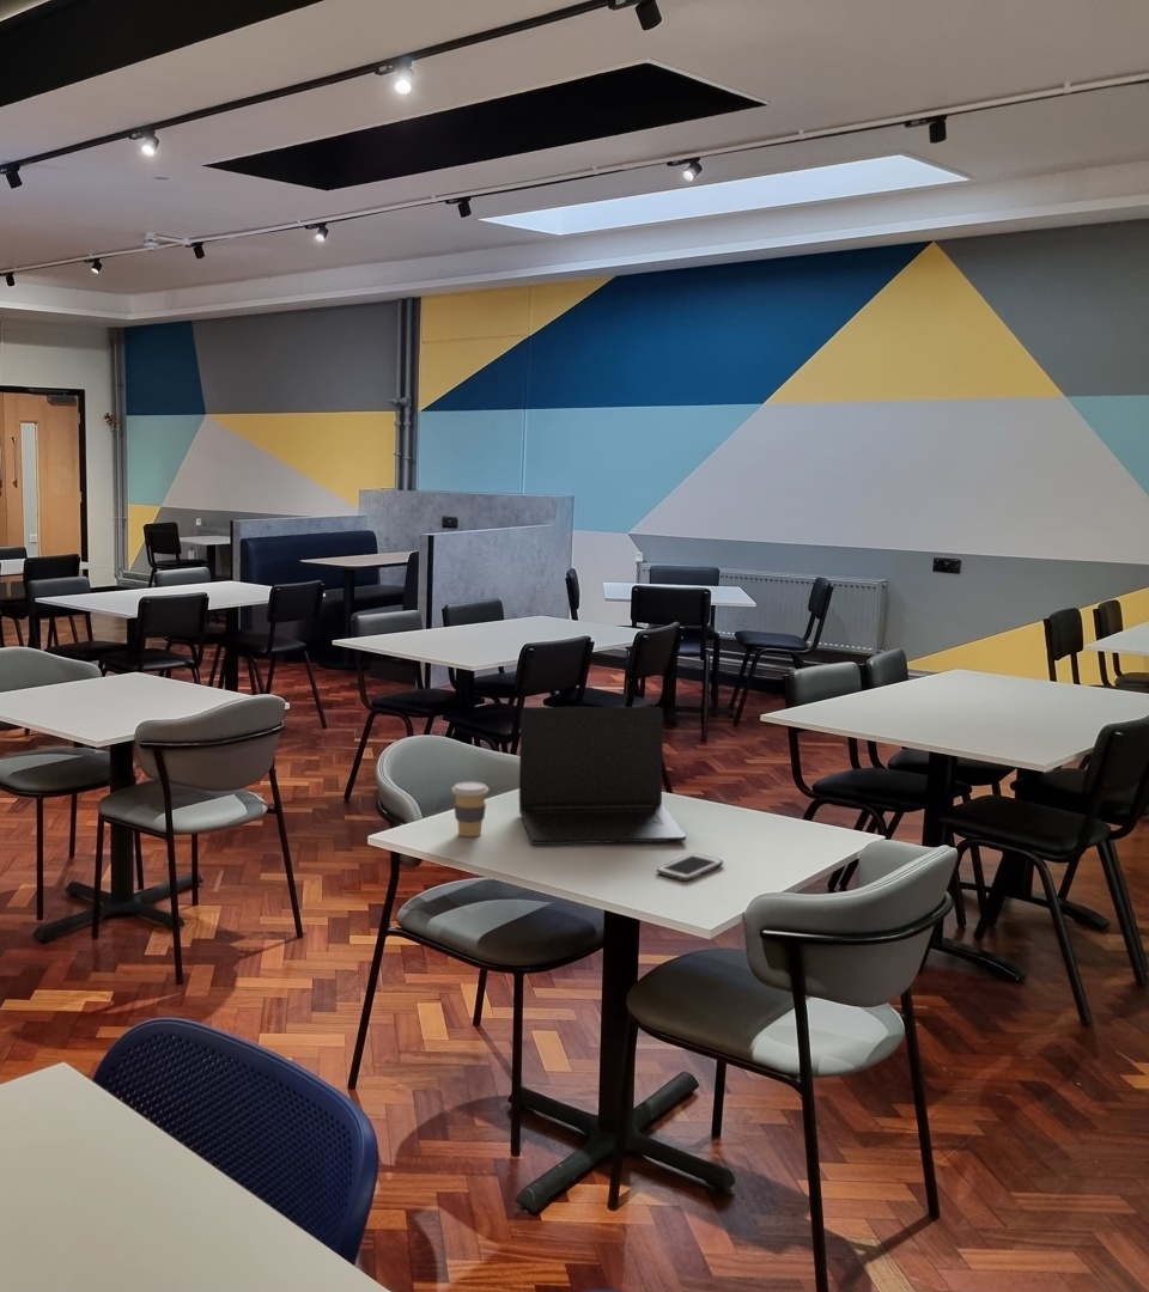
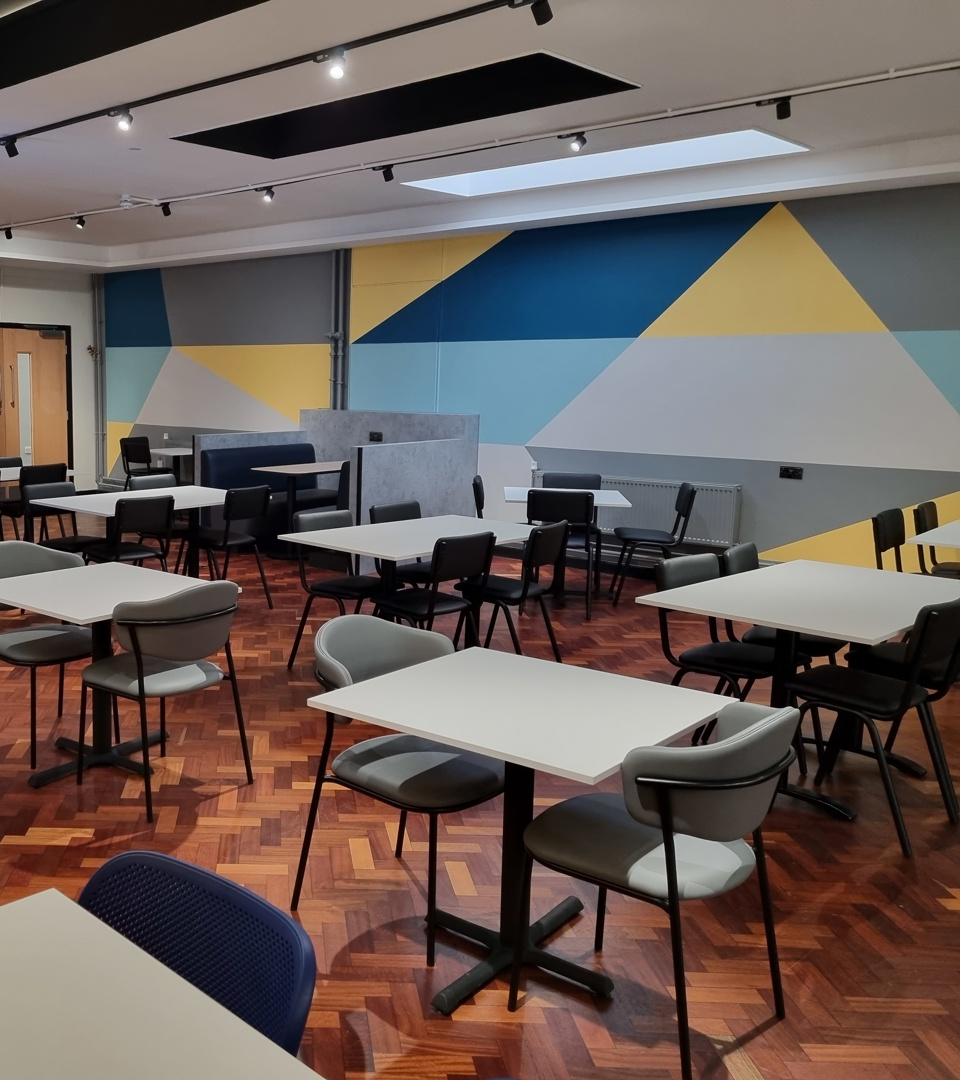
- cell phone (689, 866)
- coffee cup (469, 809)
- laptop (600, 773)
